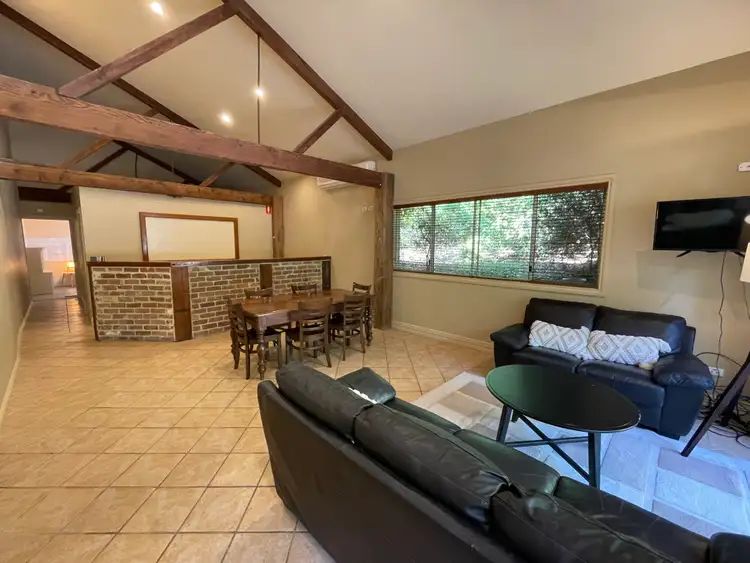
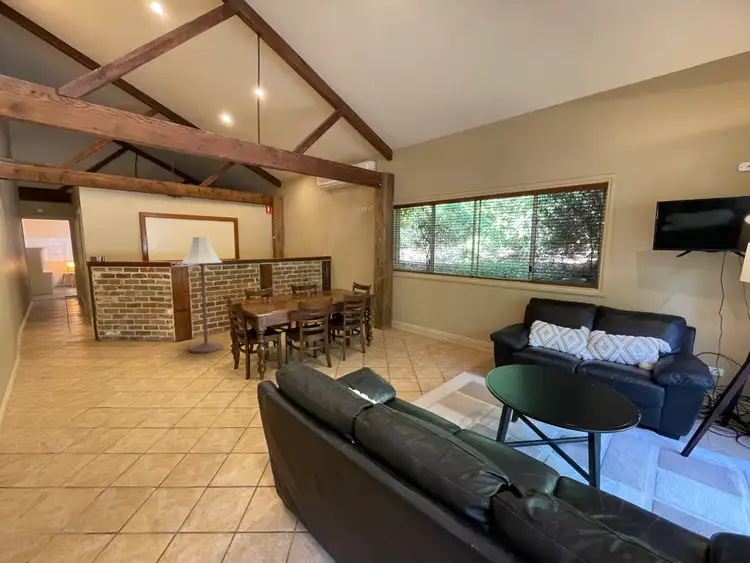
+ floor lamp (203, 293)
